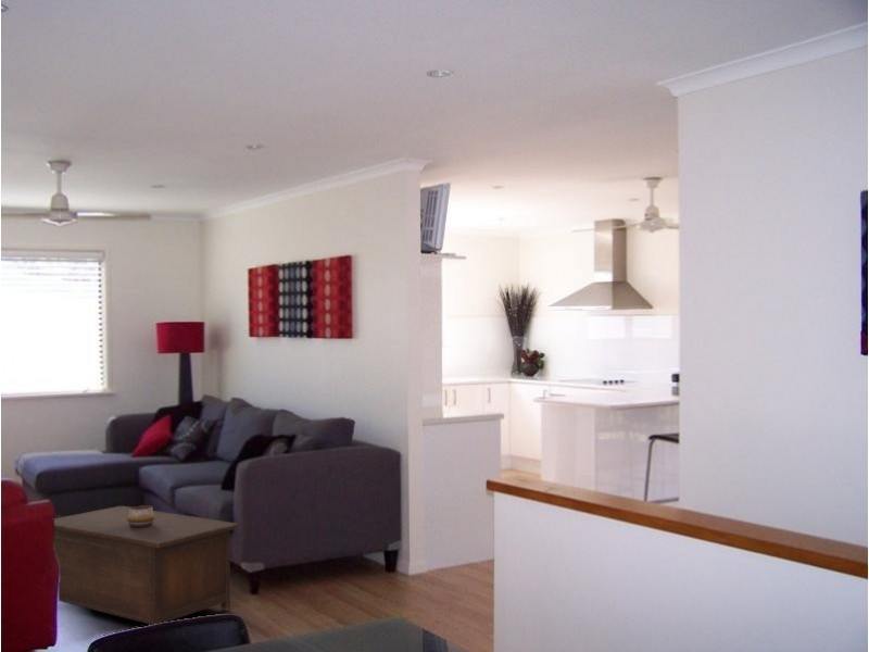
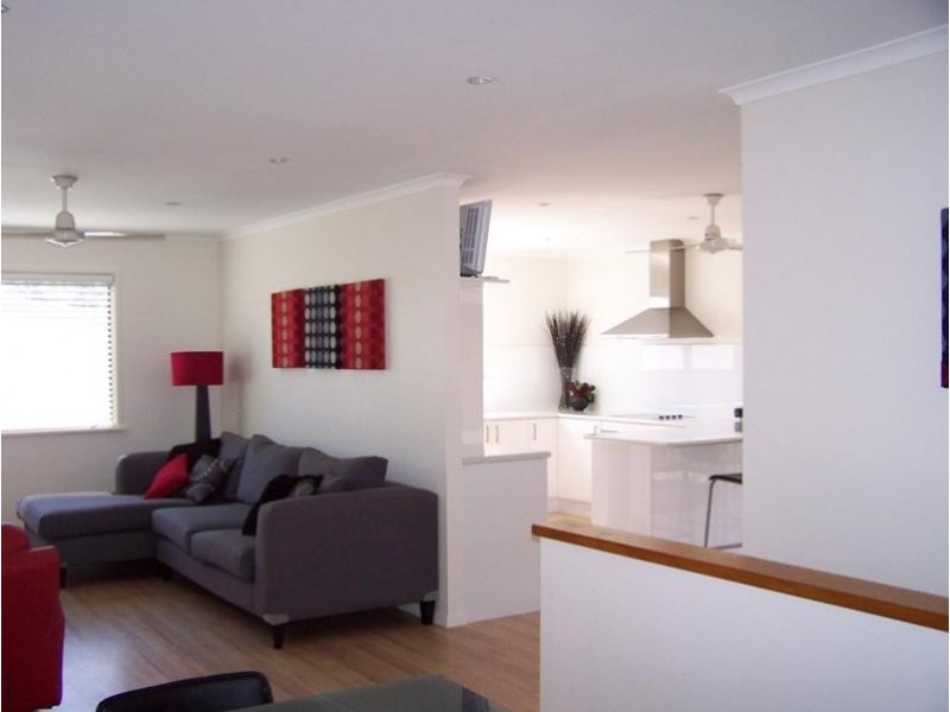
- cabinet (138, 565)
- decorative bowl (140, 516)
